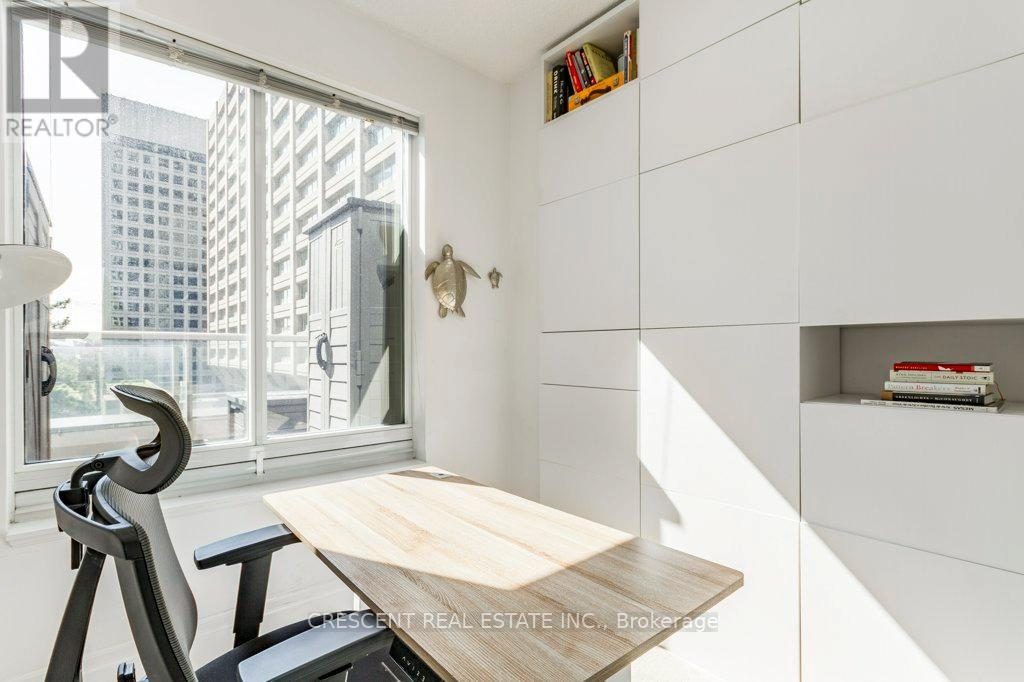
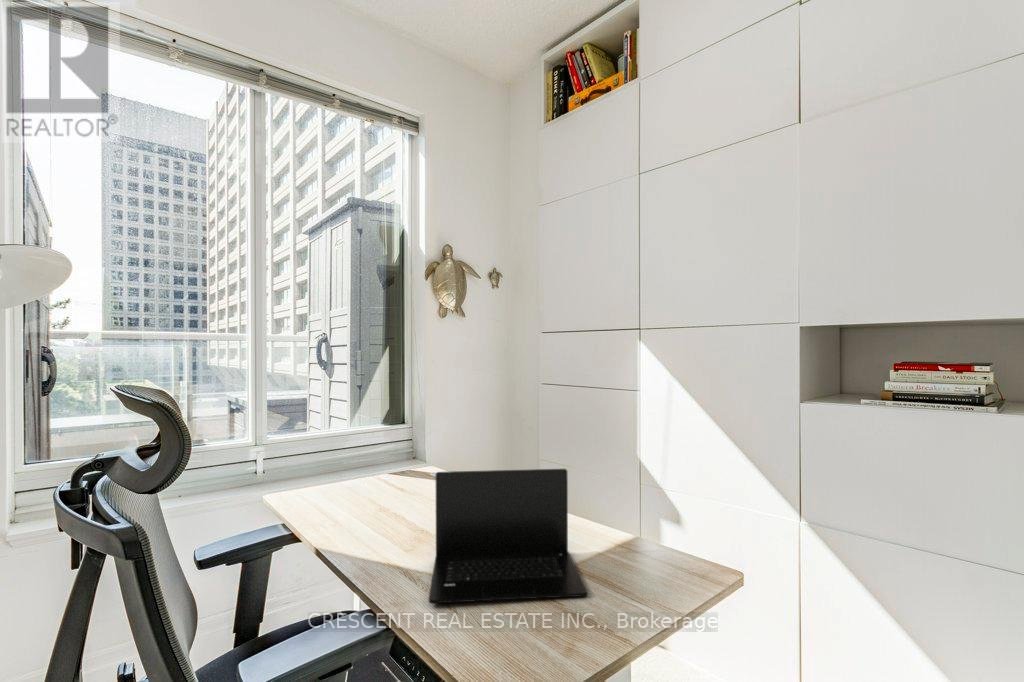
+ laptop (505, 529)
